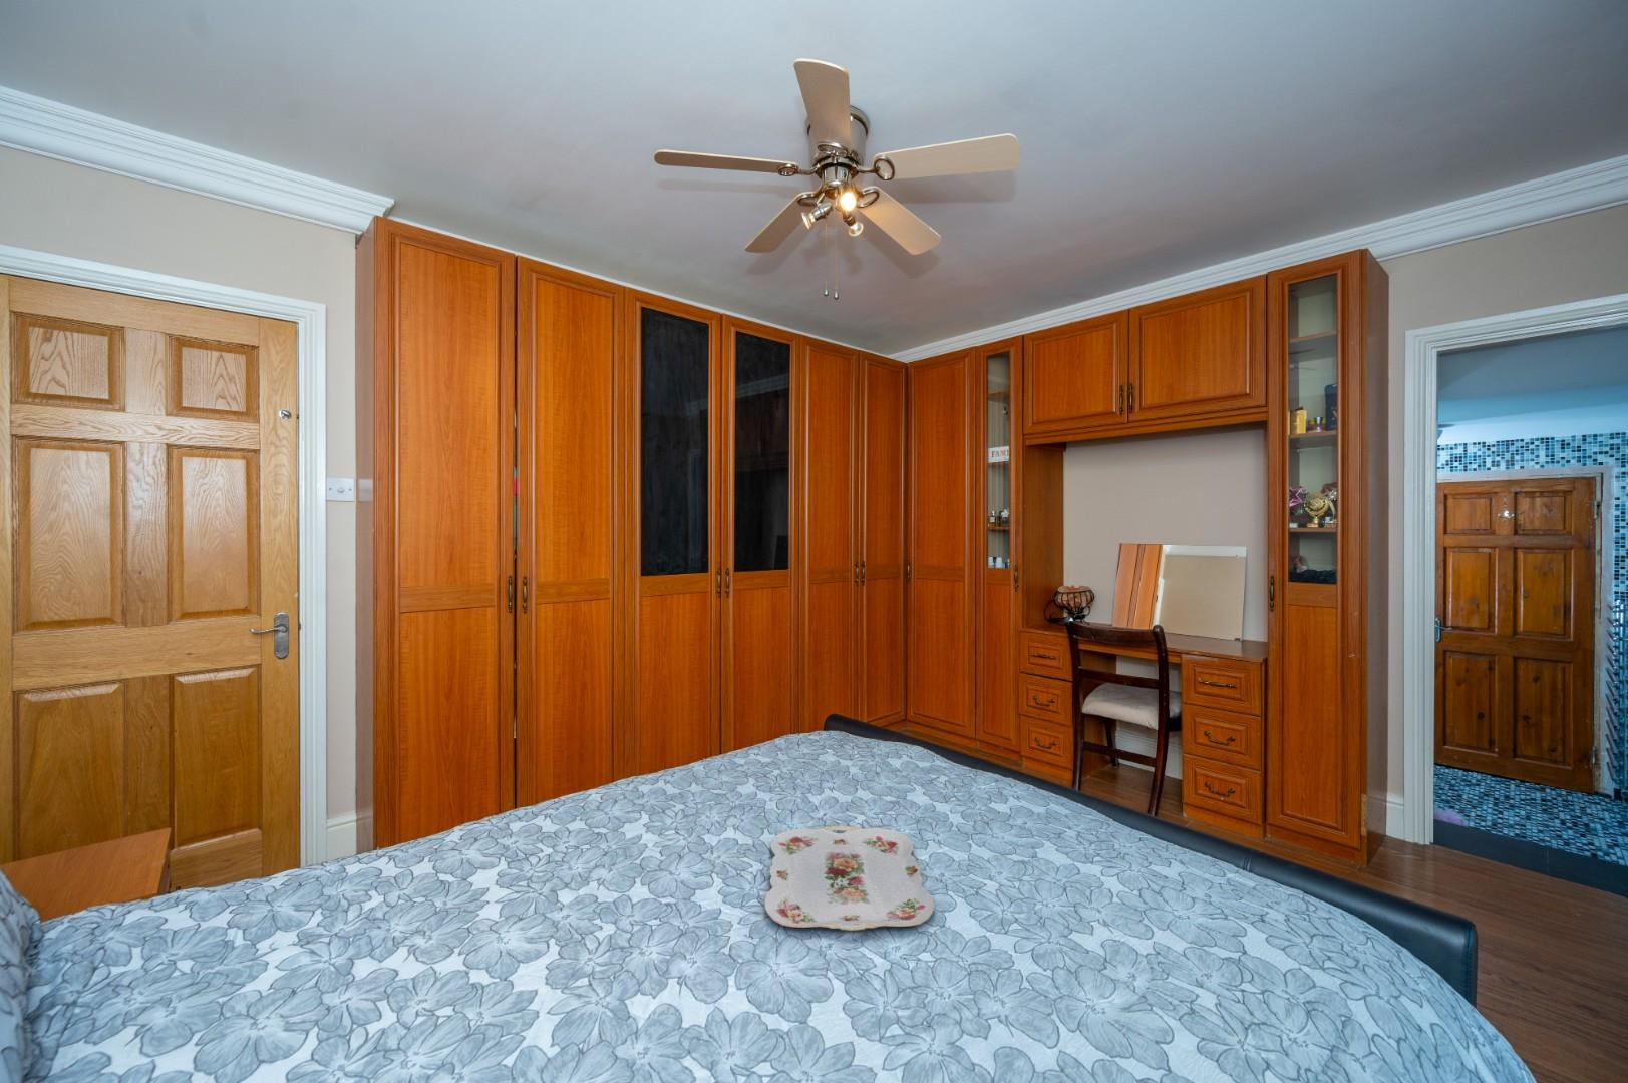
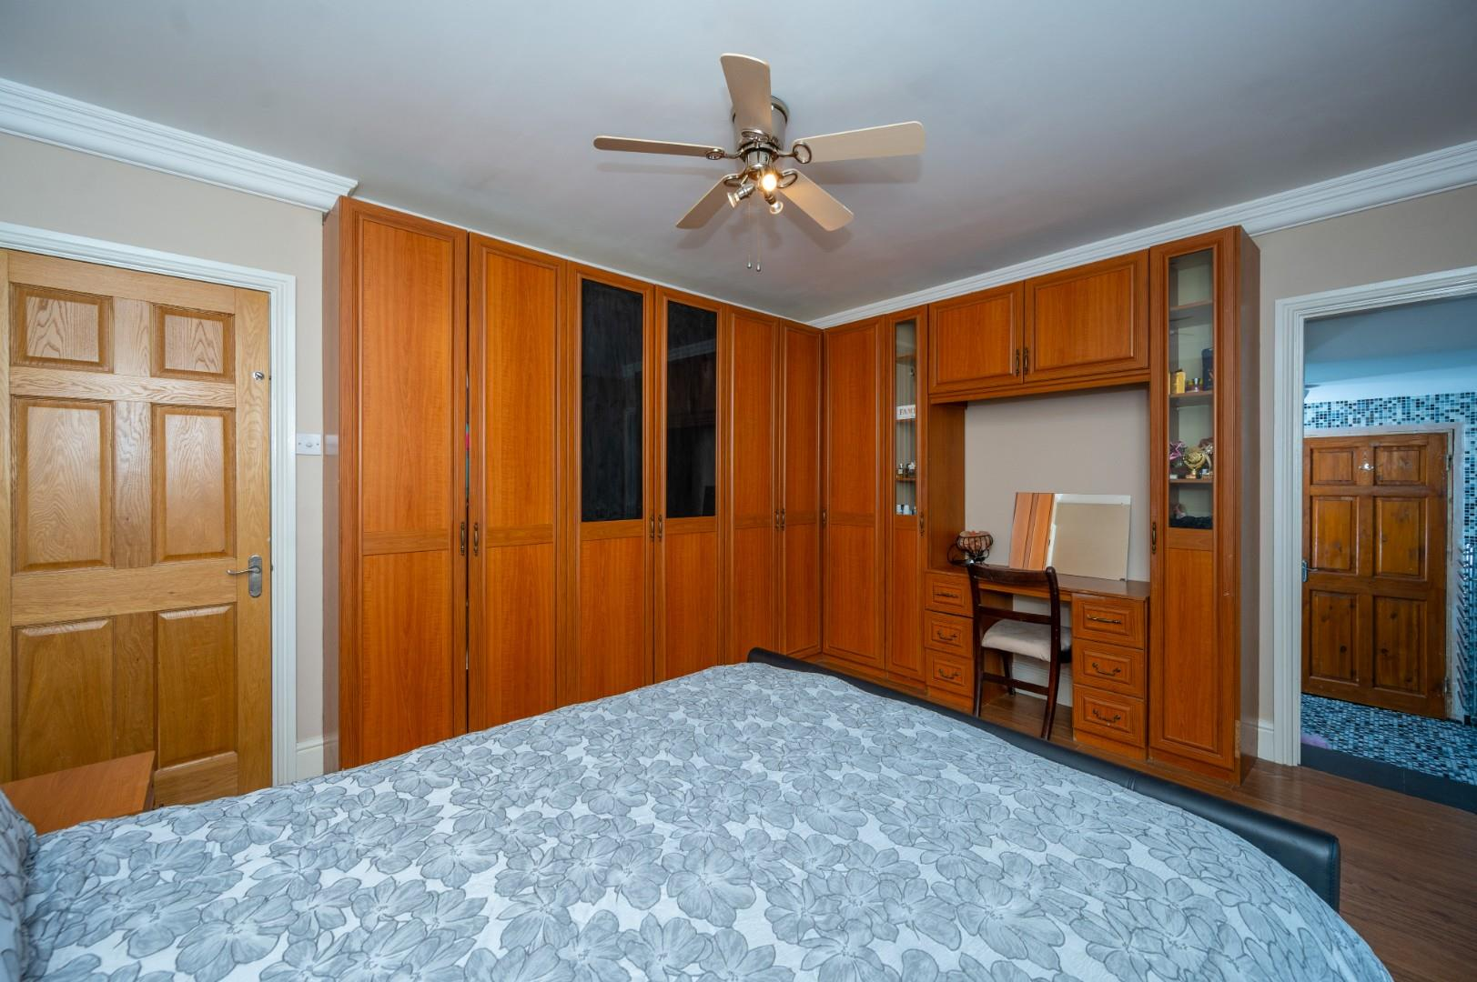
- serving tray (845, 873)
